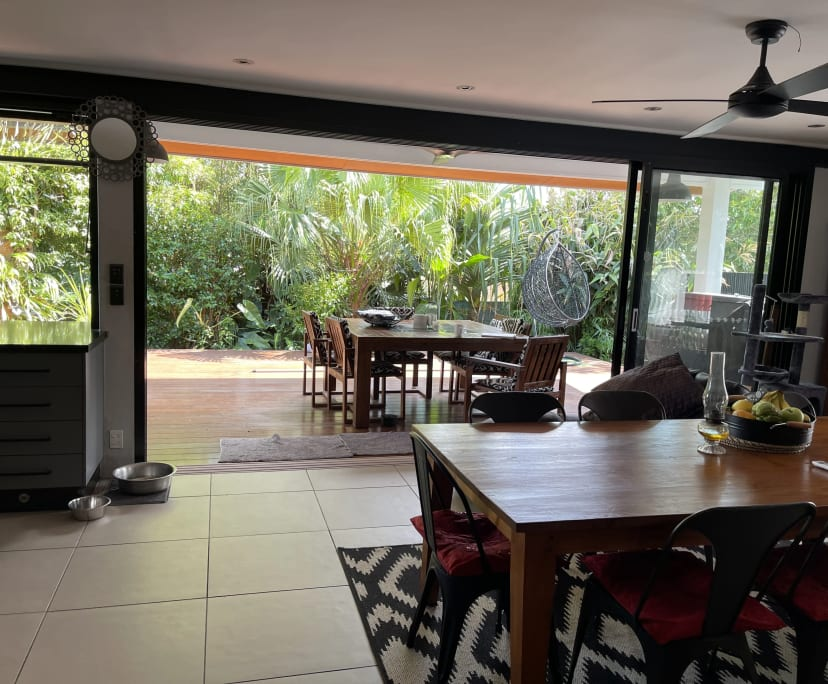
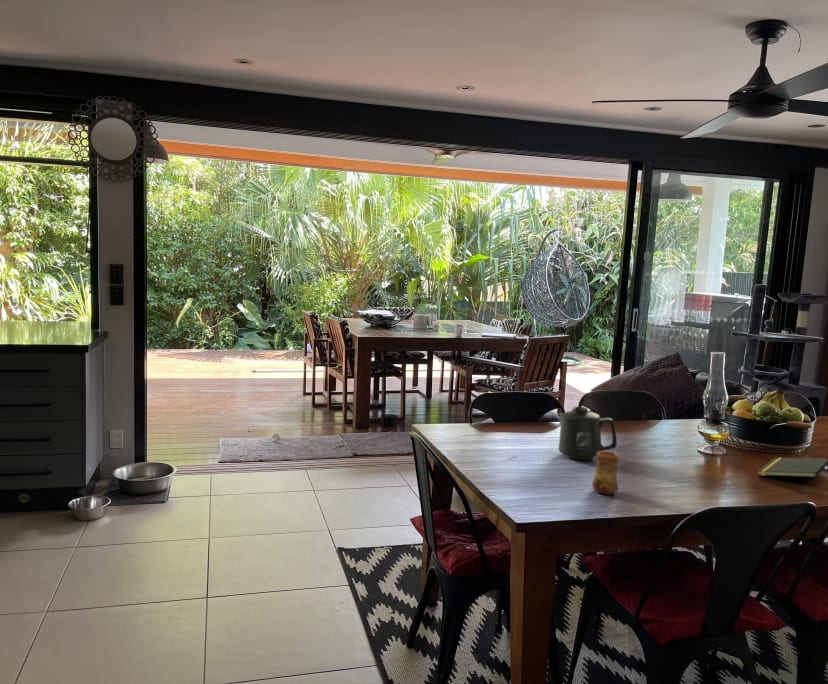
+ cup (606, 472)
+ notepad (794, 466)
+ mug (585, 431)
